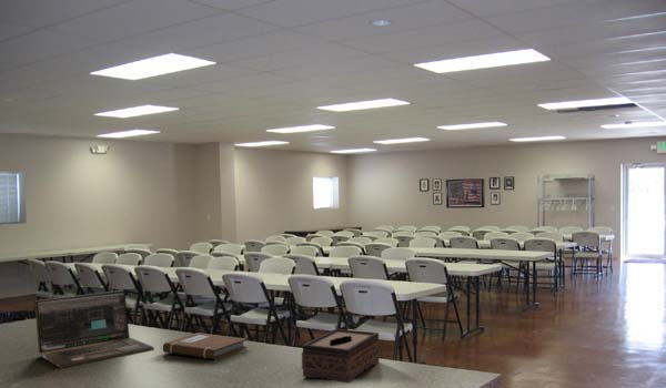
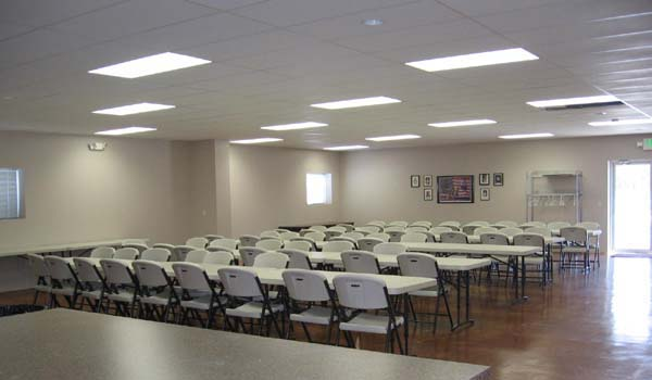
- tissue box (342, 354)
- notebook (203, 345)
- laptop (94, 325)
